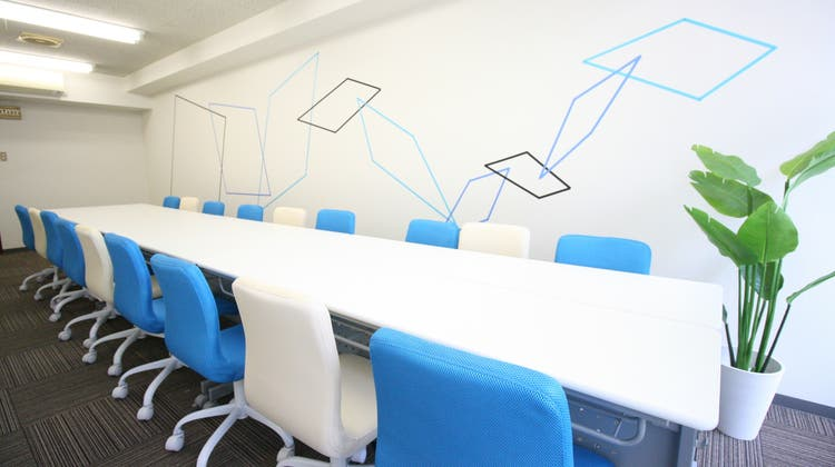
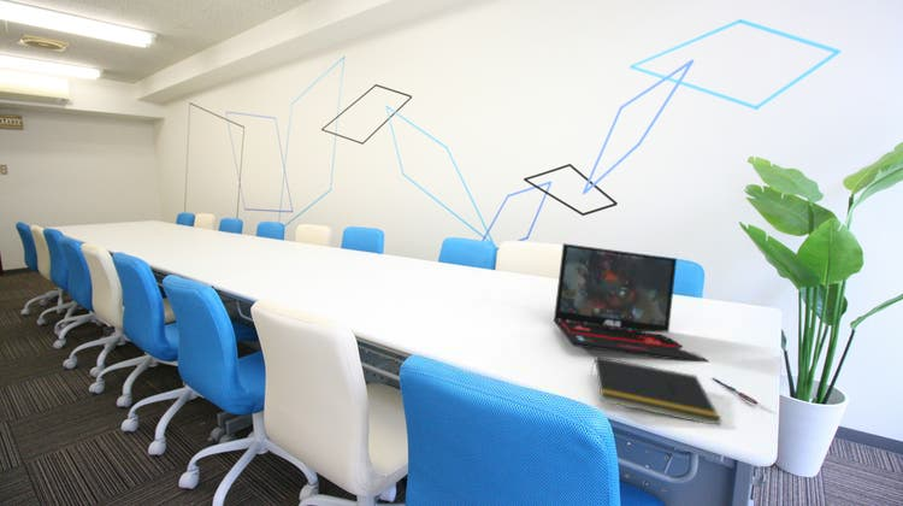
+ pen (733, 389)
+ notepad (651, 387)
+ laptop (628, 299)
